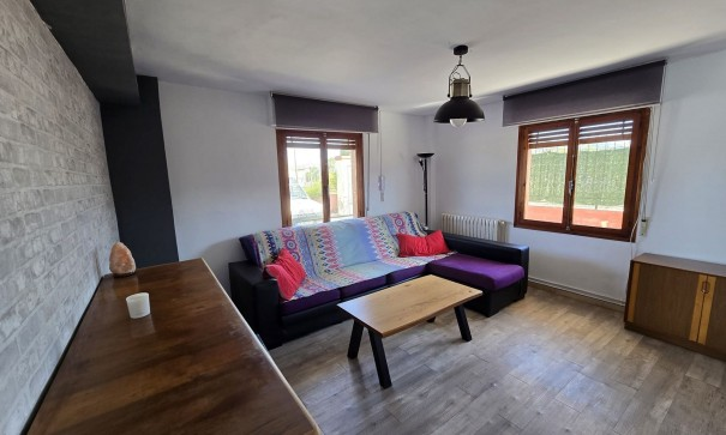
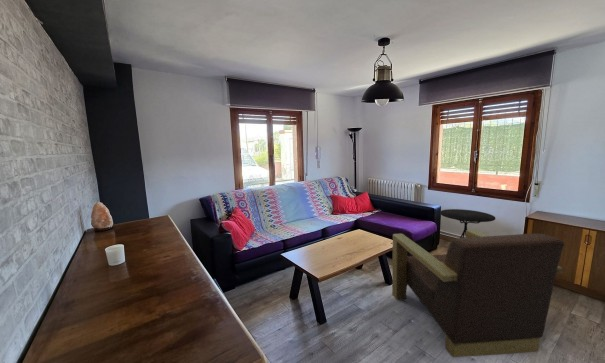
+ side table (463, 236)
+ armchair (464, 272)
